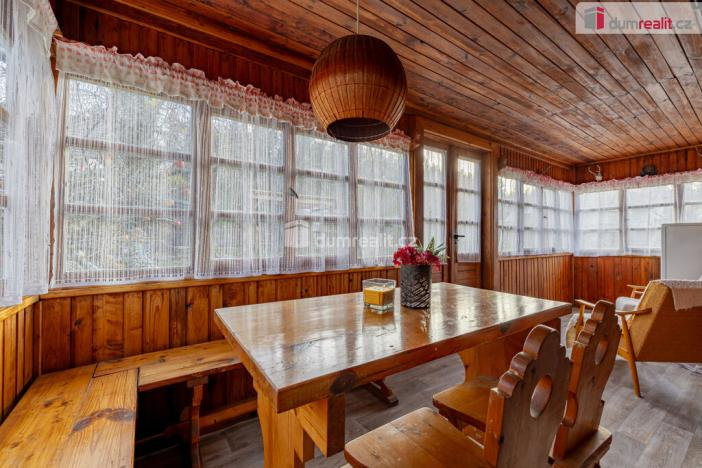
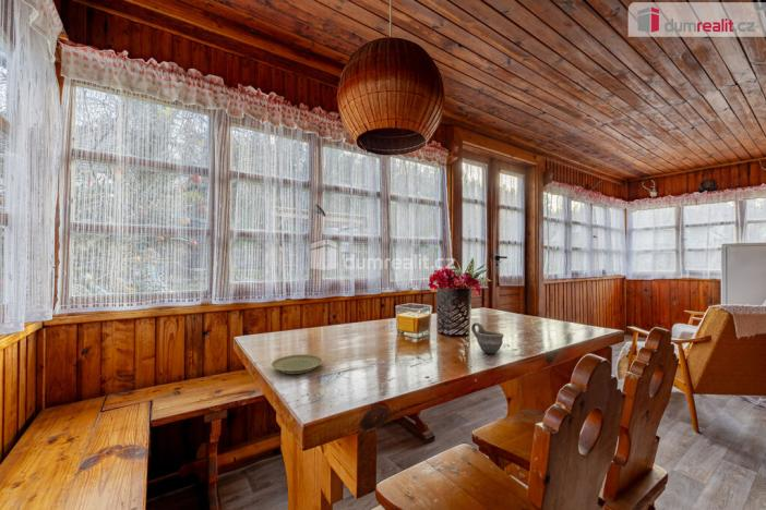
+ cup (488, 338)
+ plate (297, 364)
